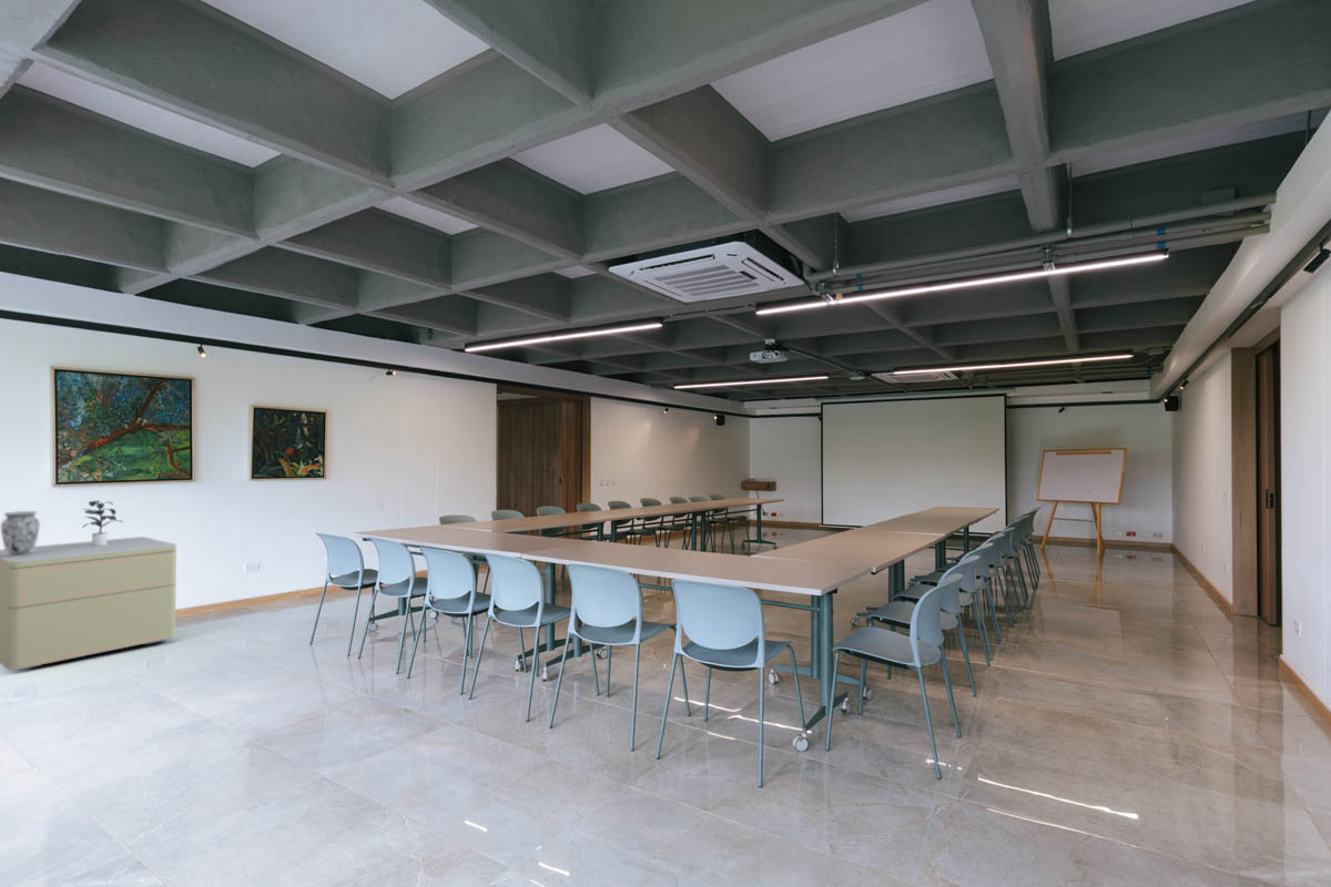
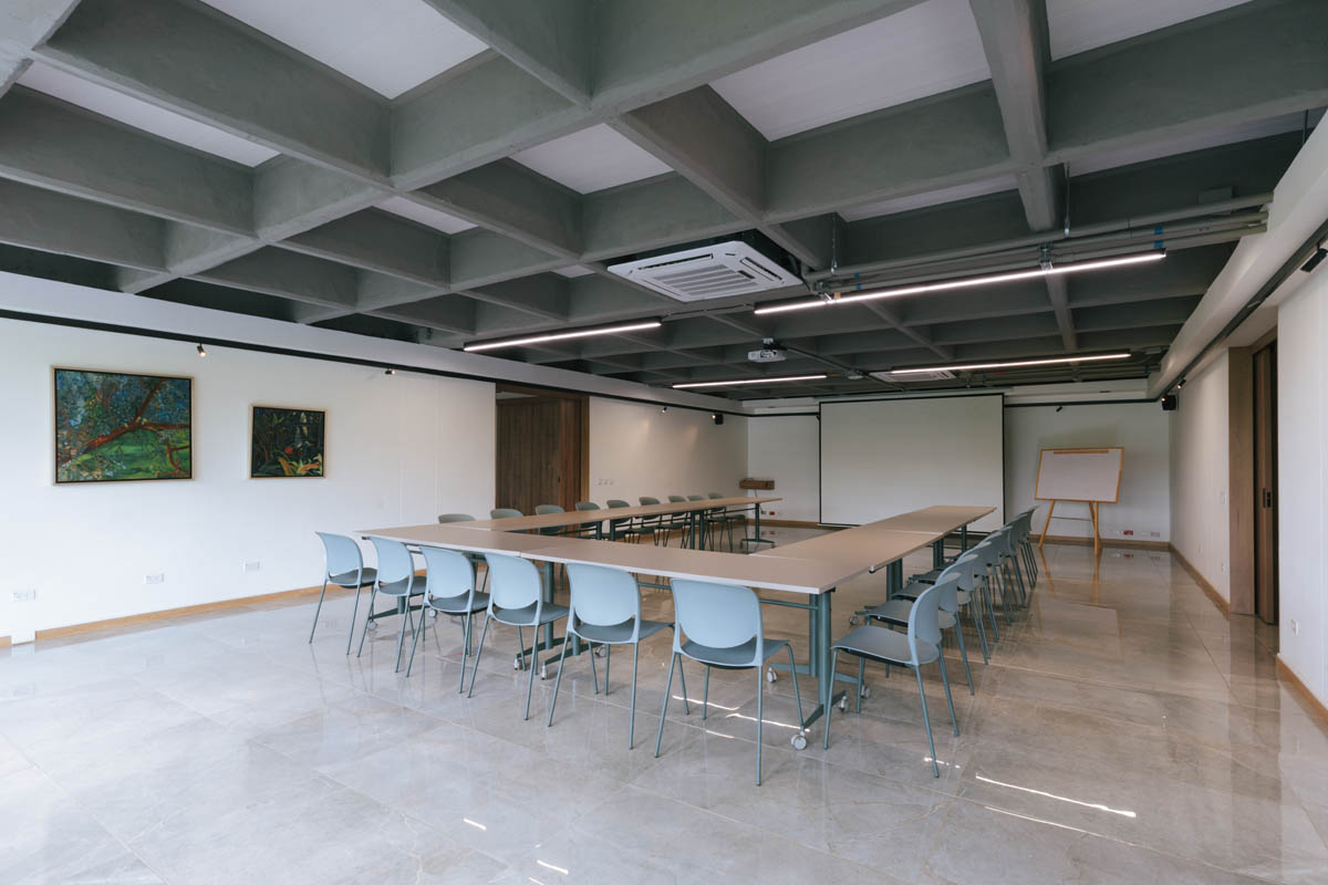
- potted plant (102, 520)
- vase (20, 533)
- nightstand (84, 598)
